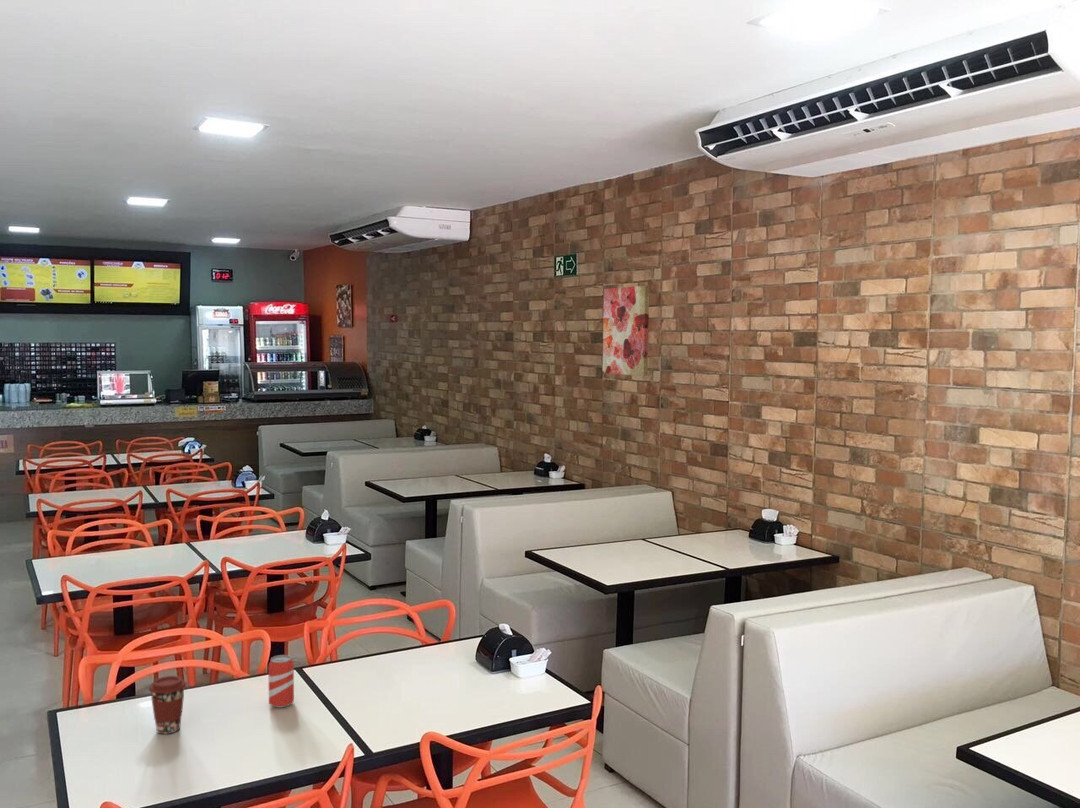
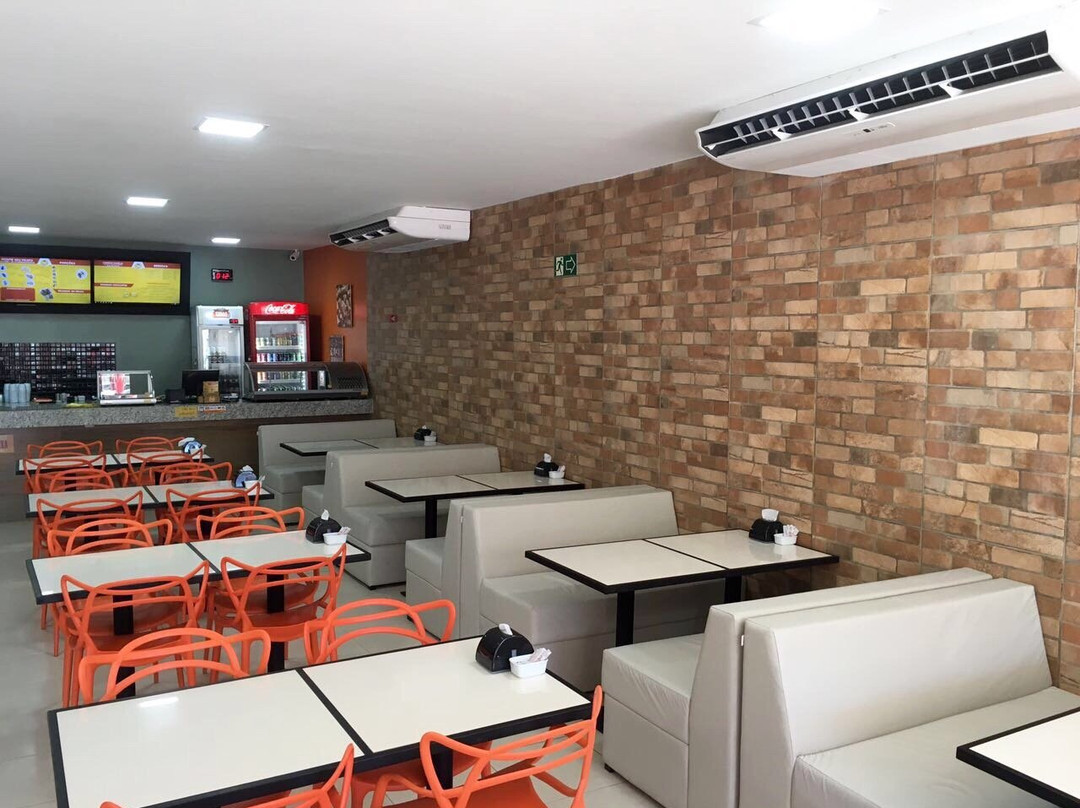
- wall art (625, 331)
- beverage can (281, 681)
- coffee cup (167, 705)
